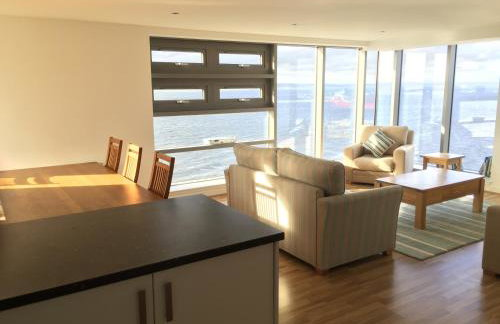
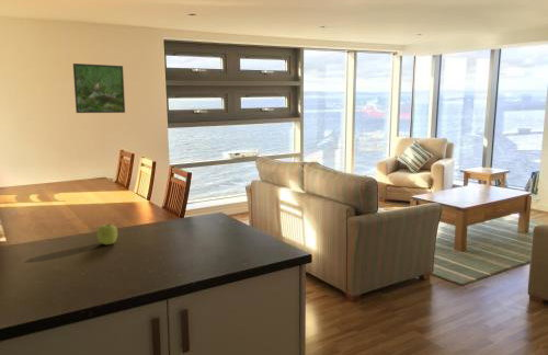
+ fruit (106, 233)
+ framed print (100, 89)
